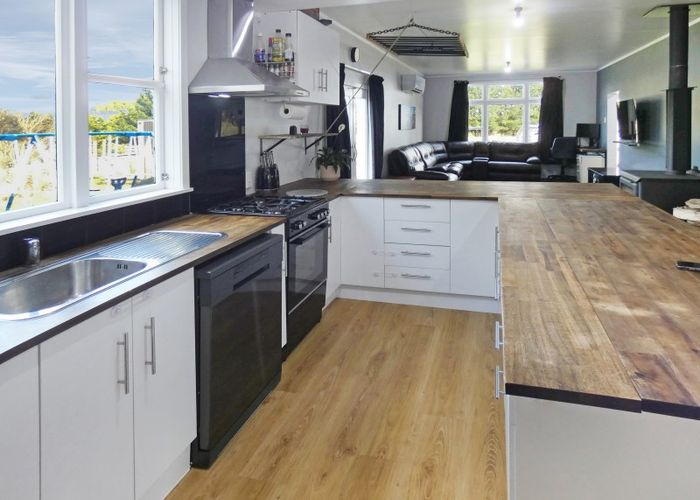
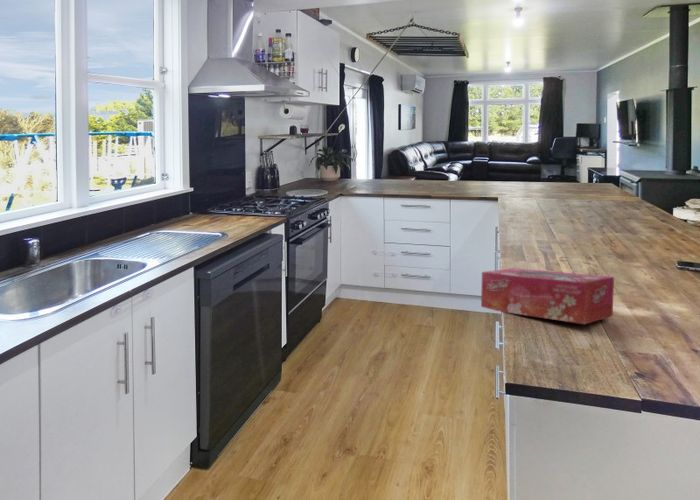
+ tissue box (544, 293)
